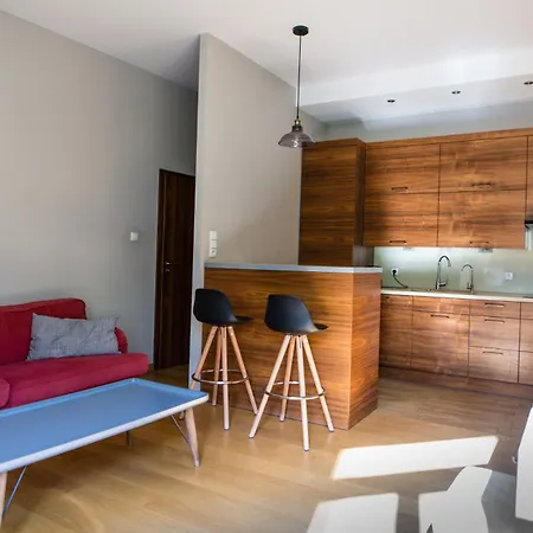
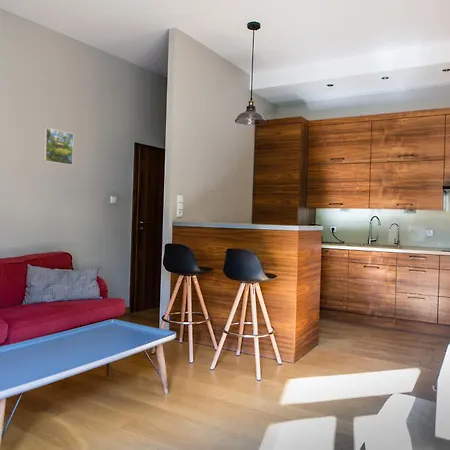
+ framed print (58, 147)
